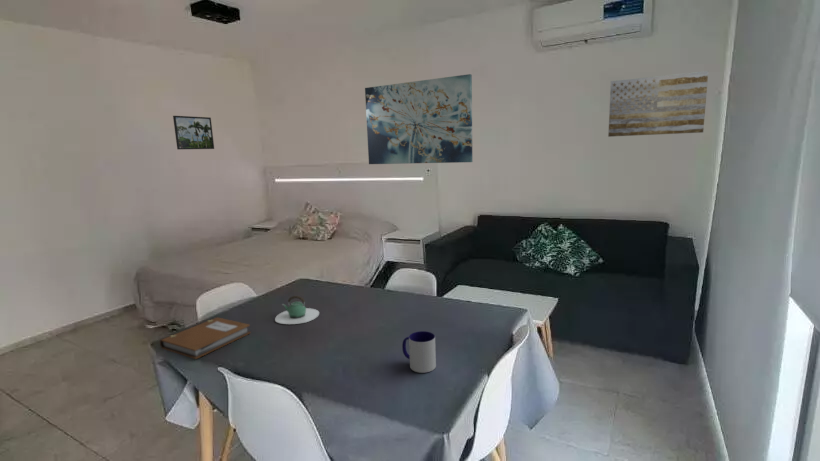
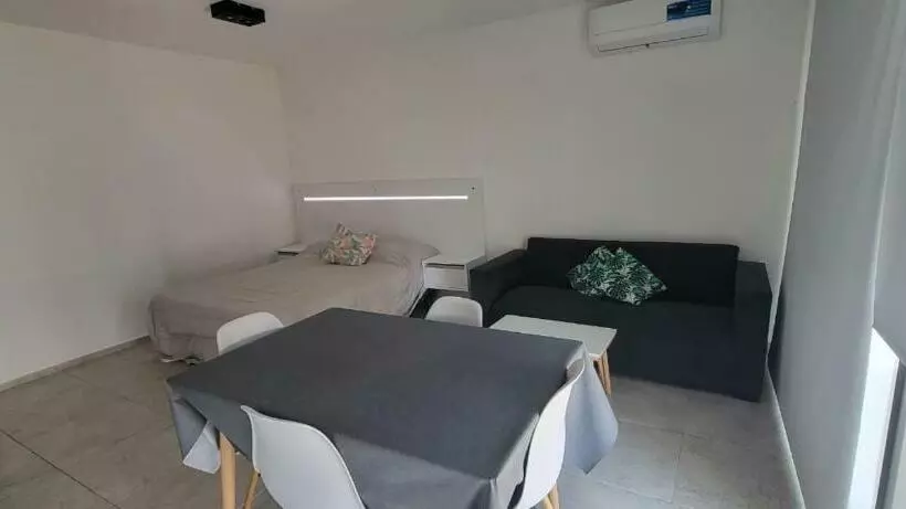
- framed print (194, 133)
- wall art (416, 123)
- mug (417, 350)
- wall art (655, 105)
- notebook (207, 335)
- teapot (296, 305)
